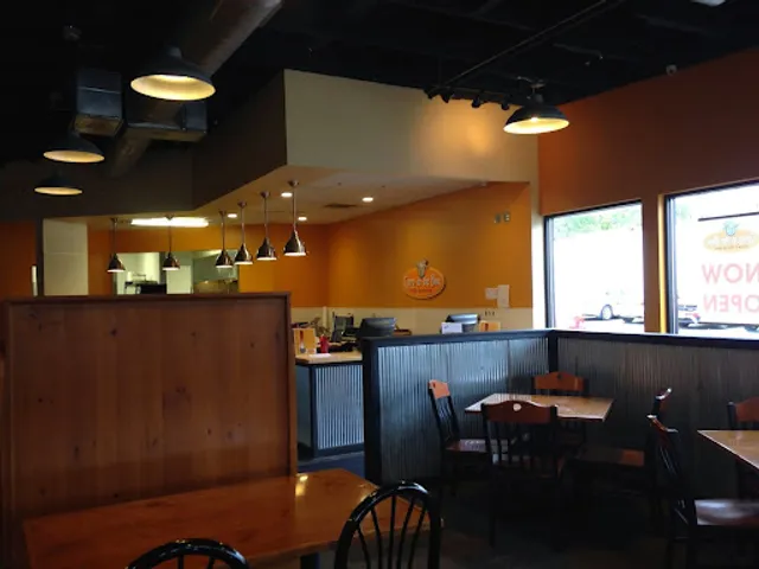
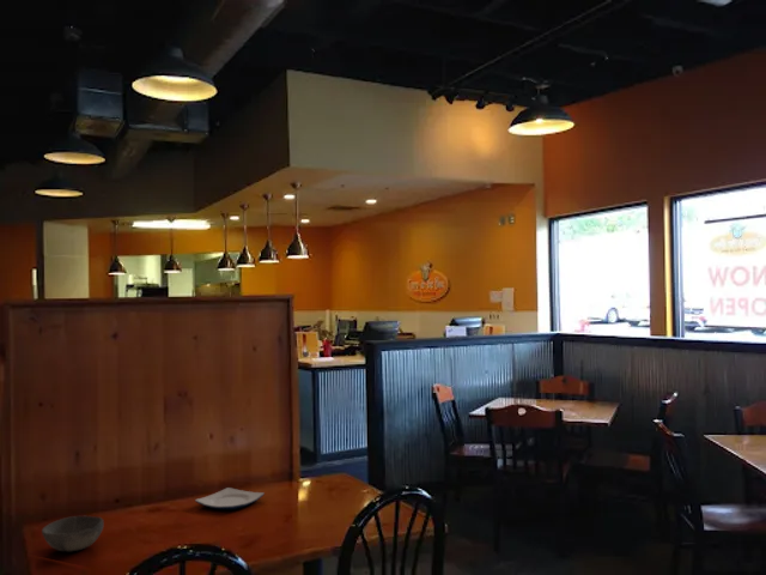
+ plate (230, 500)
+ bowl (73, 535)
